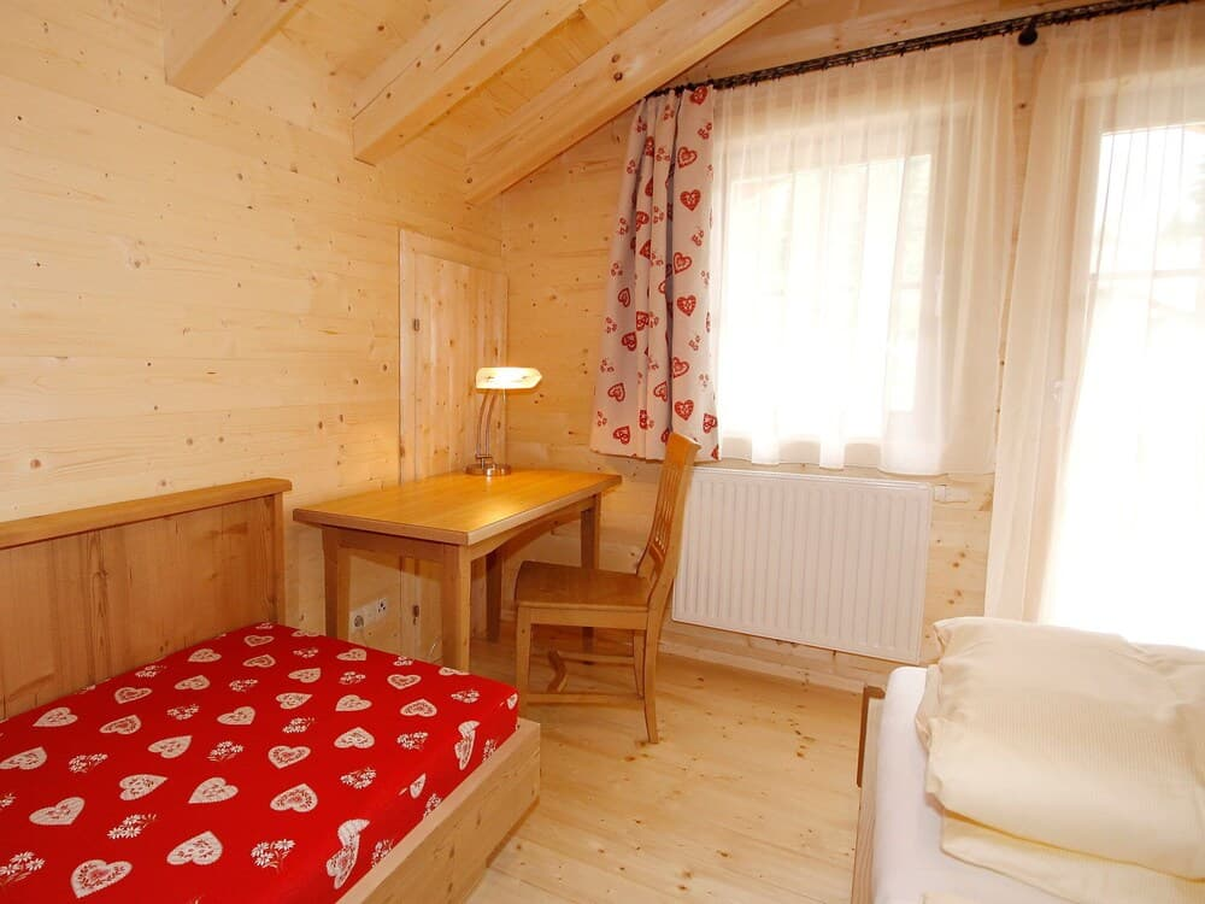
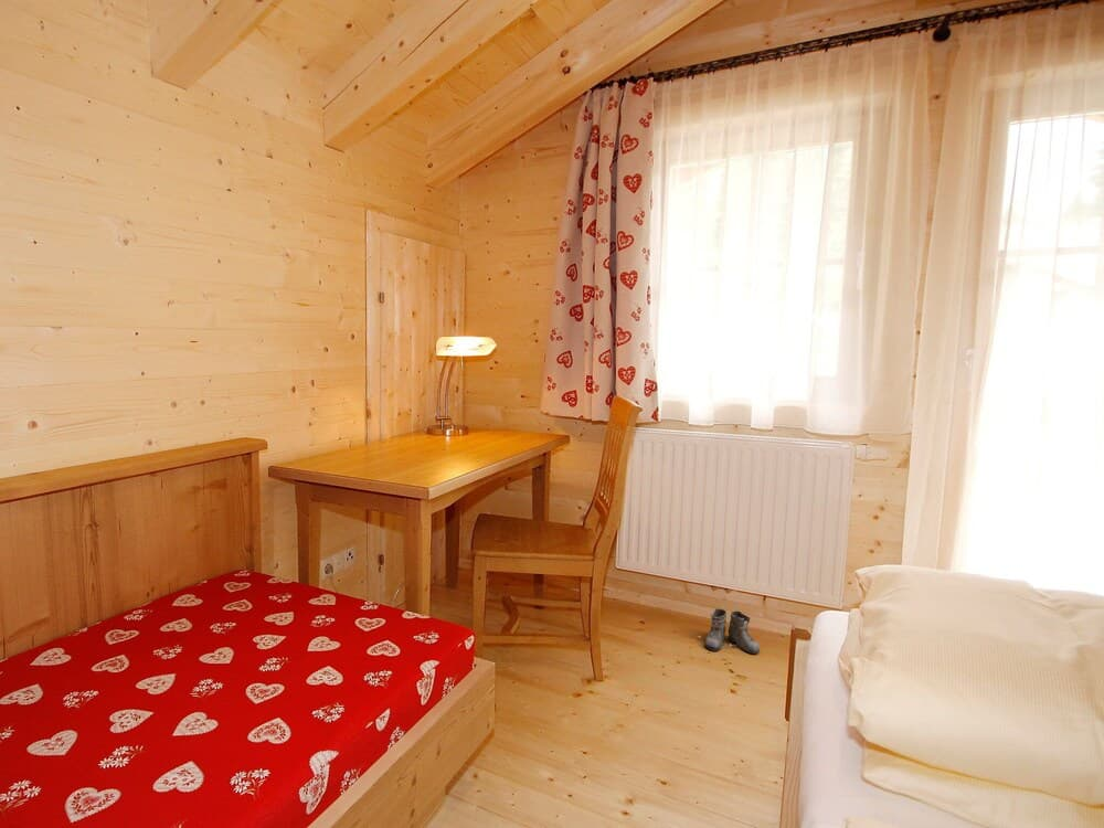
+ boots (729, 629)
